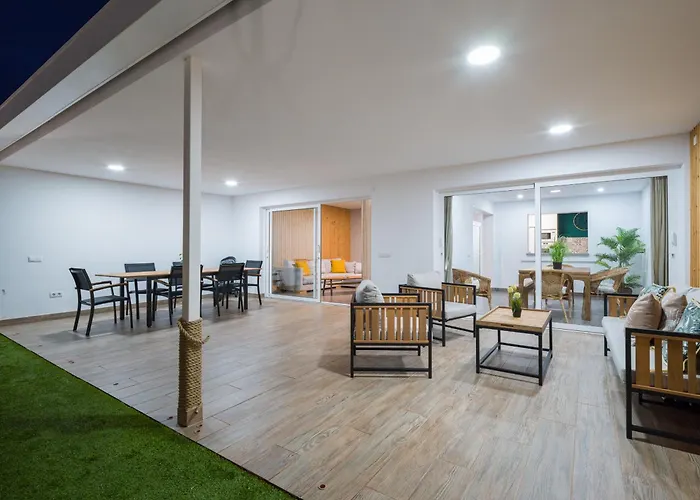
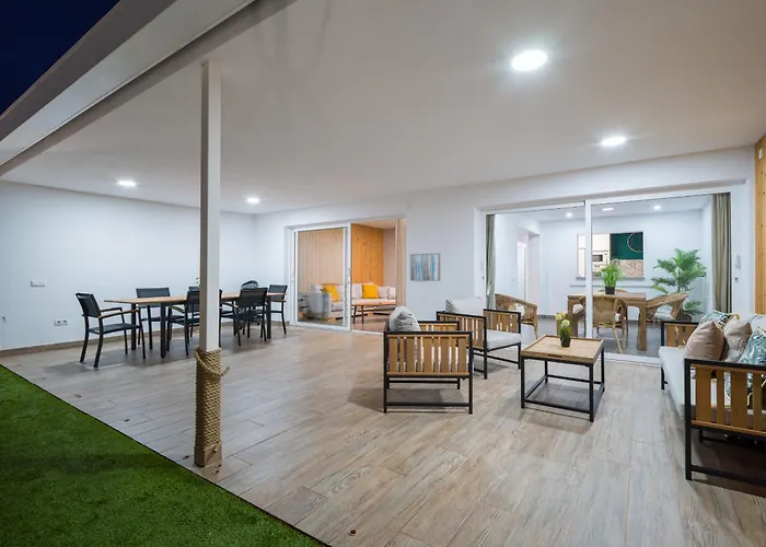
+ wall art (425, 267)
